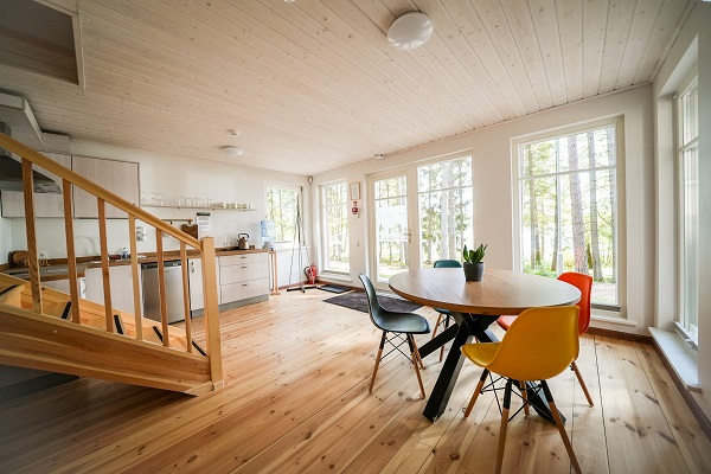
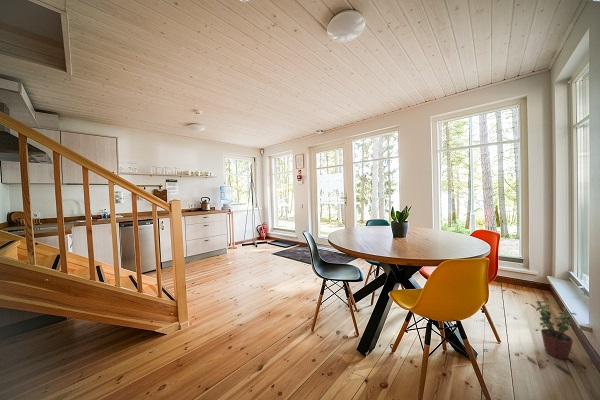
+ potted plant (558, 329)
